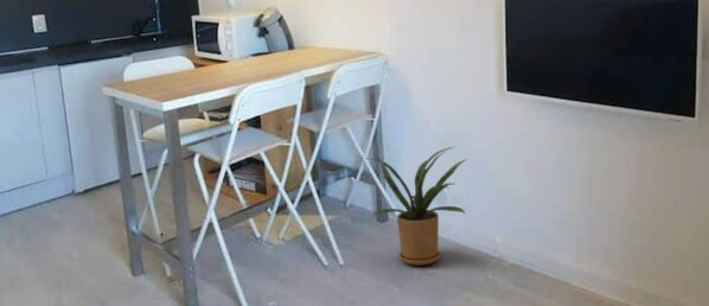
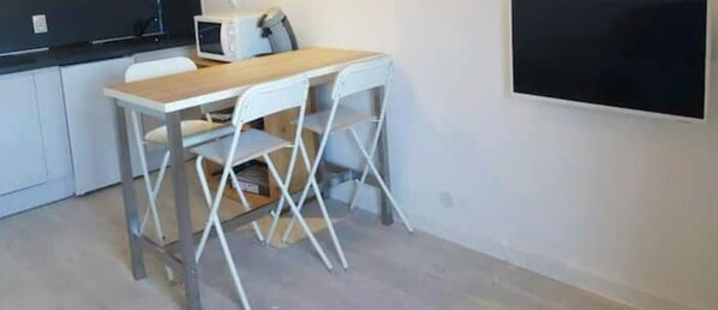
- house plant (420, 200)
